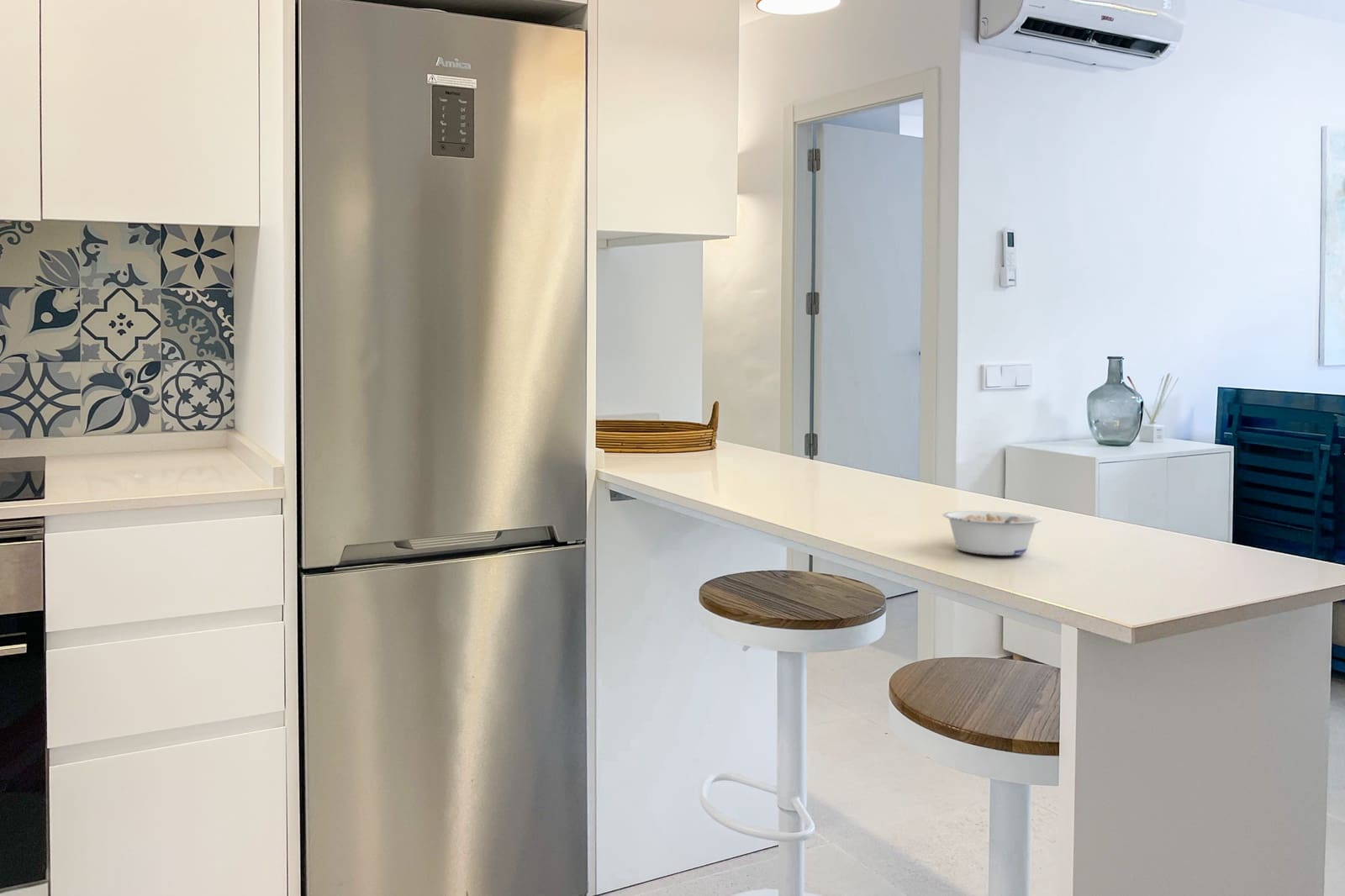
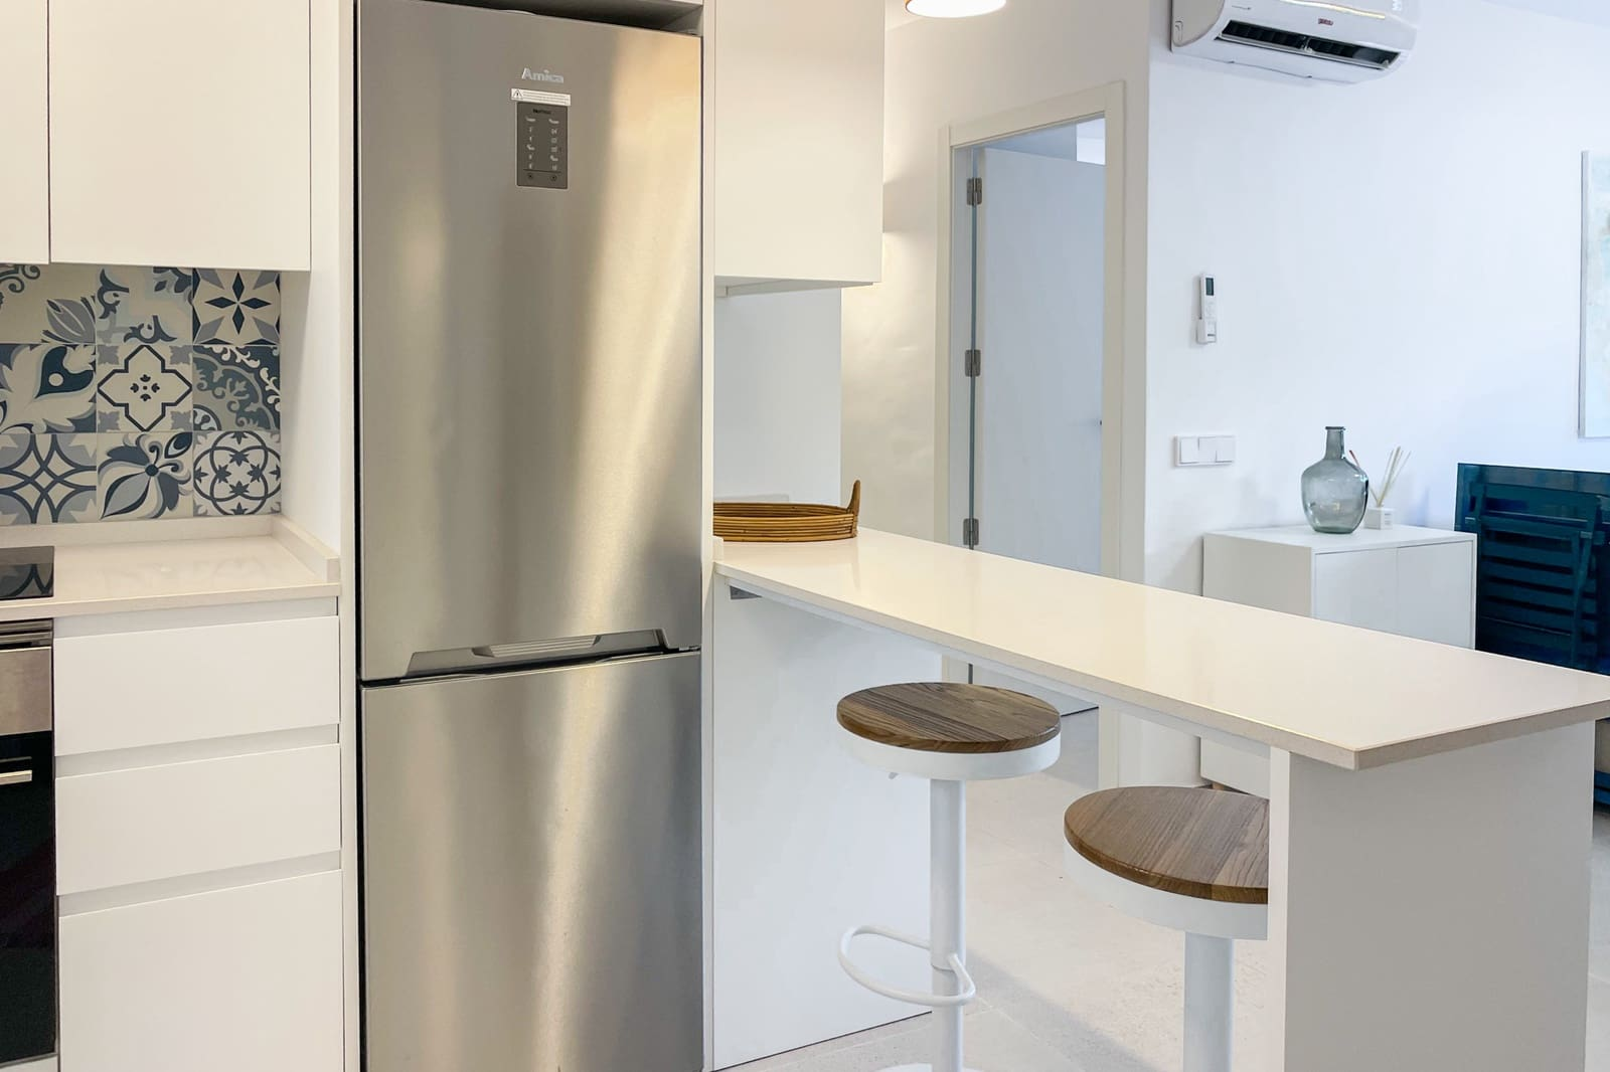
- legume (994, 530)
